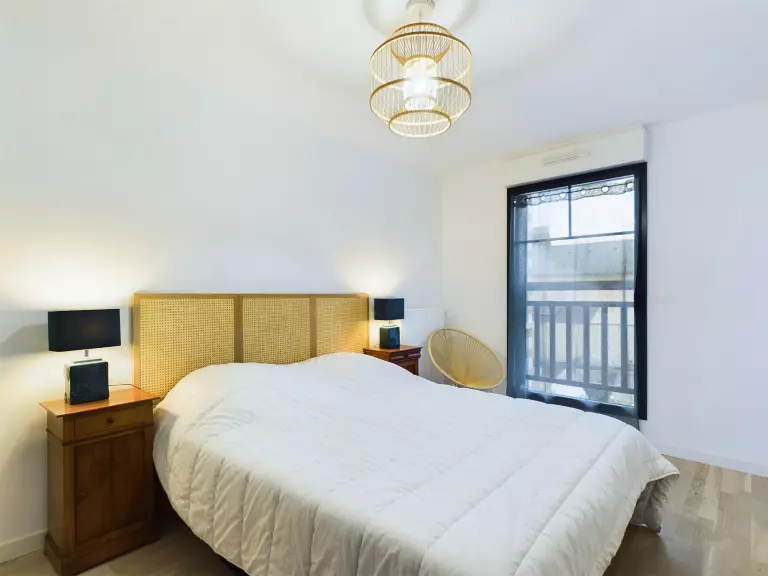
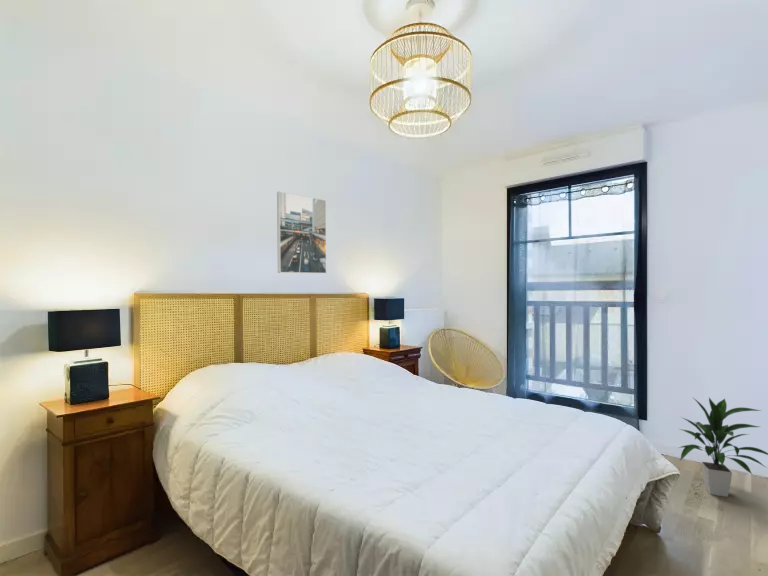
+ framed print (302, 234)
+ indoor plant (717, 444)
